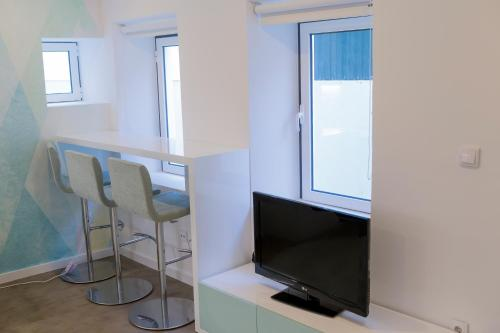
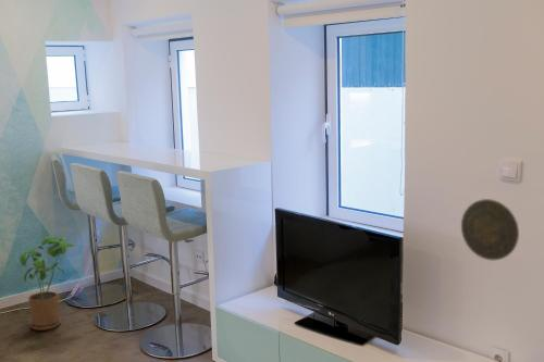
+ house plant (41, 282)
+ decorative plate (487, 229)
